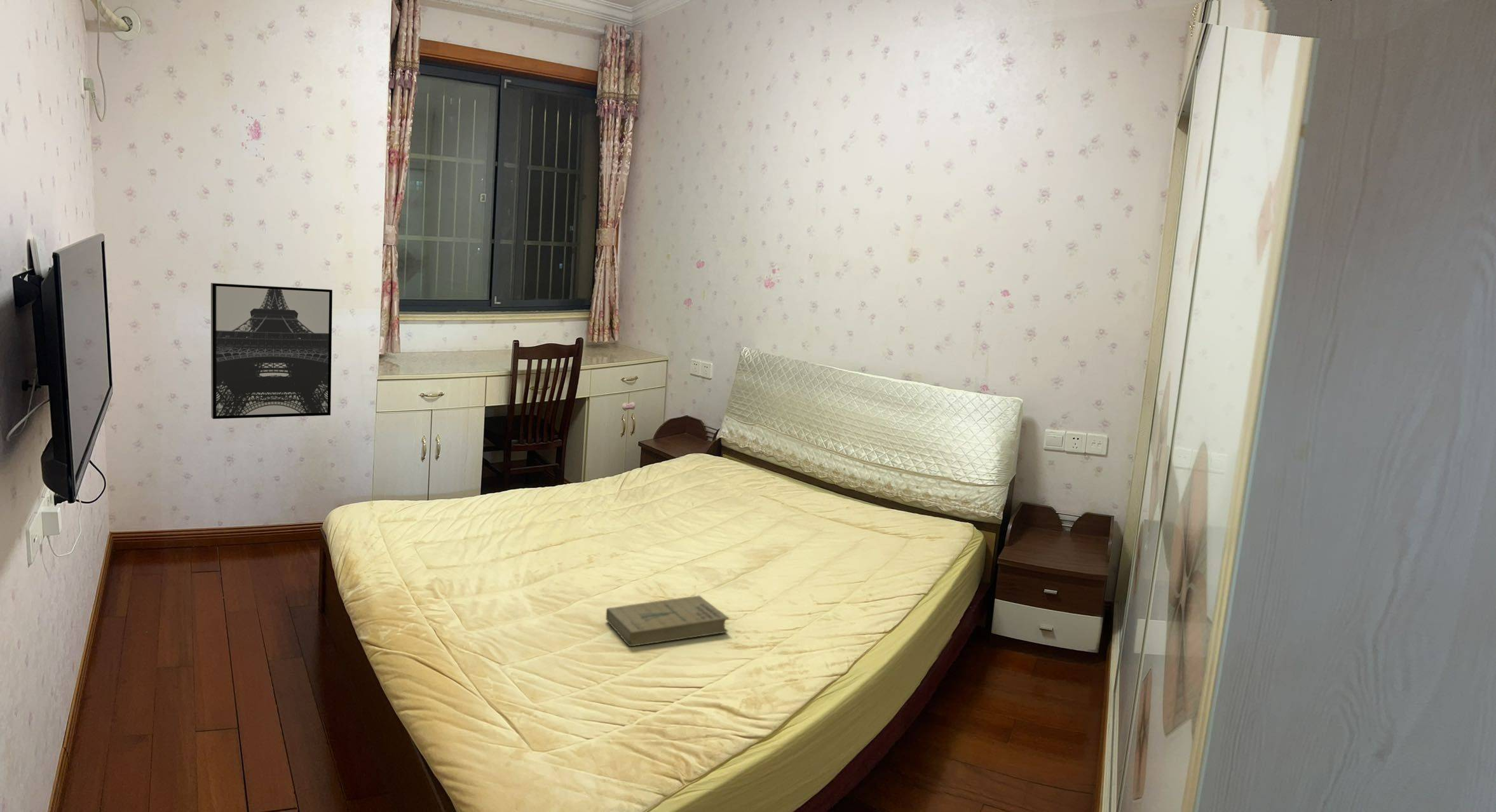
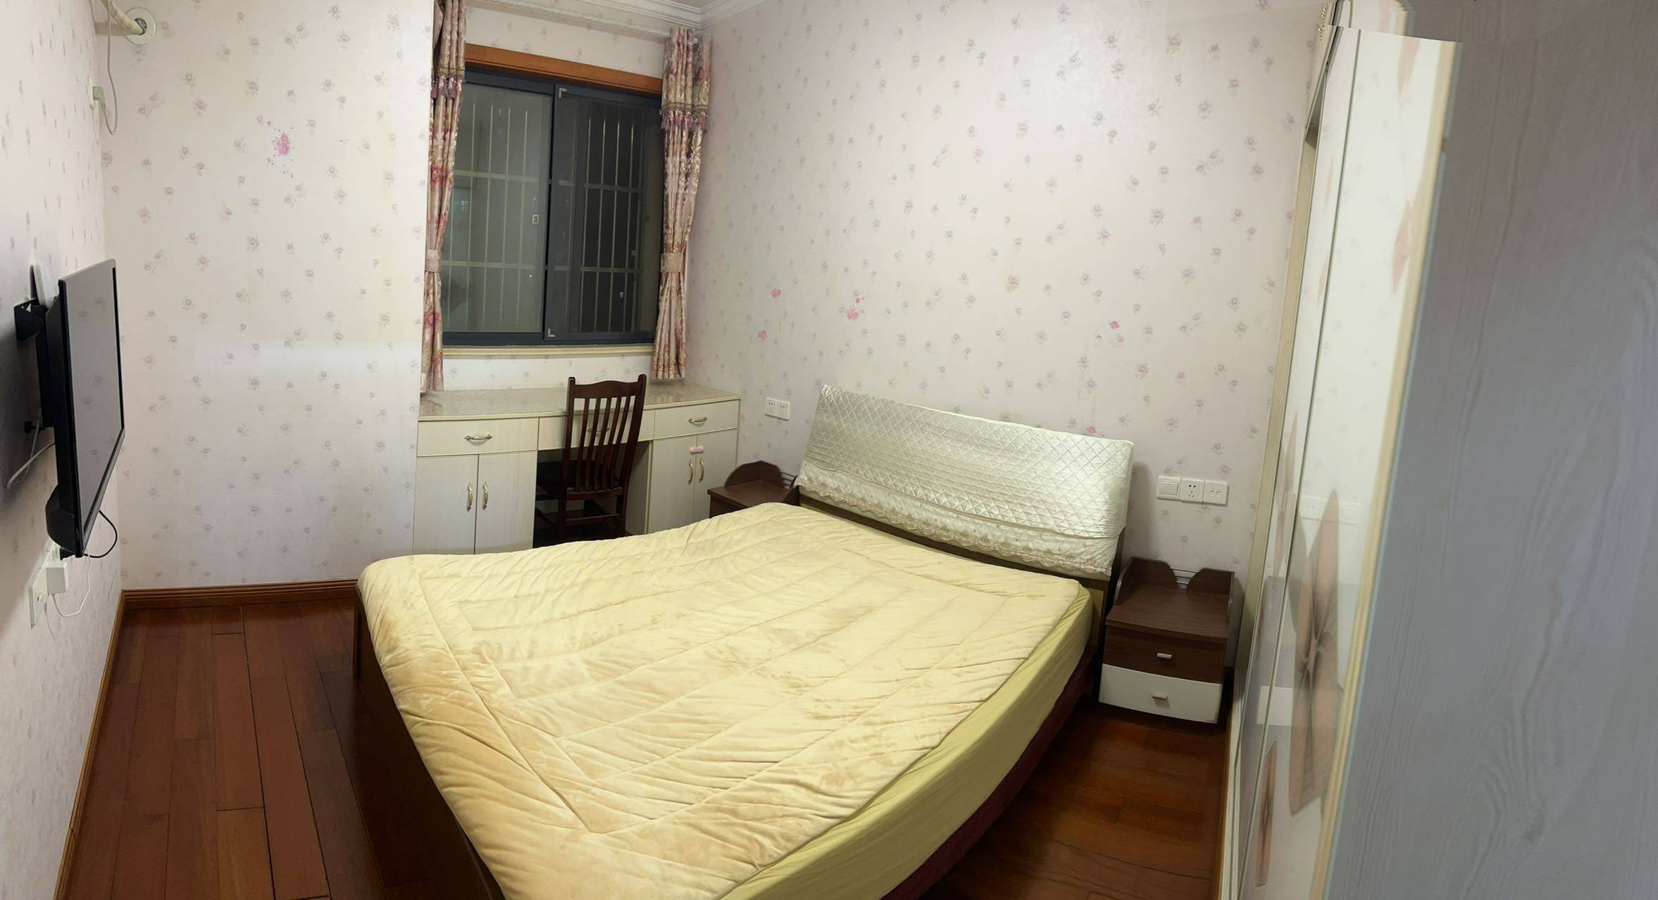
- wall art (273, 352)
- book (667, 619)
